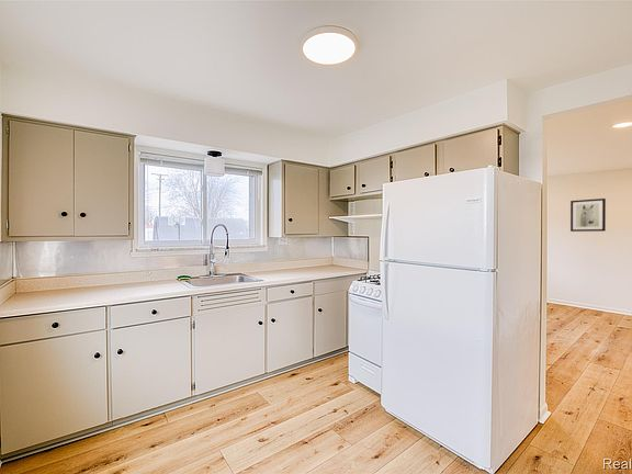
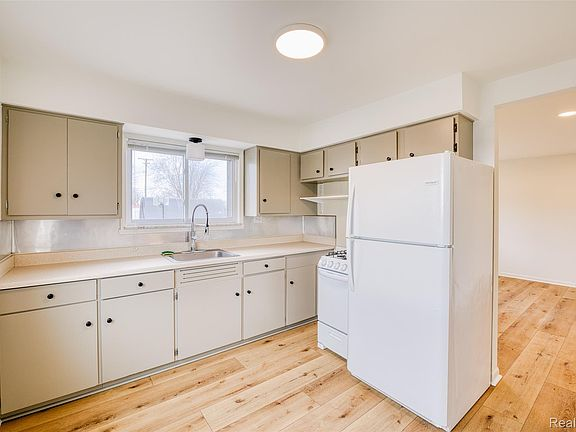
- wall art (587, 215)
